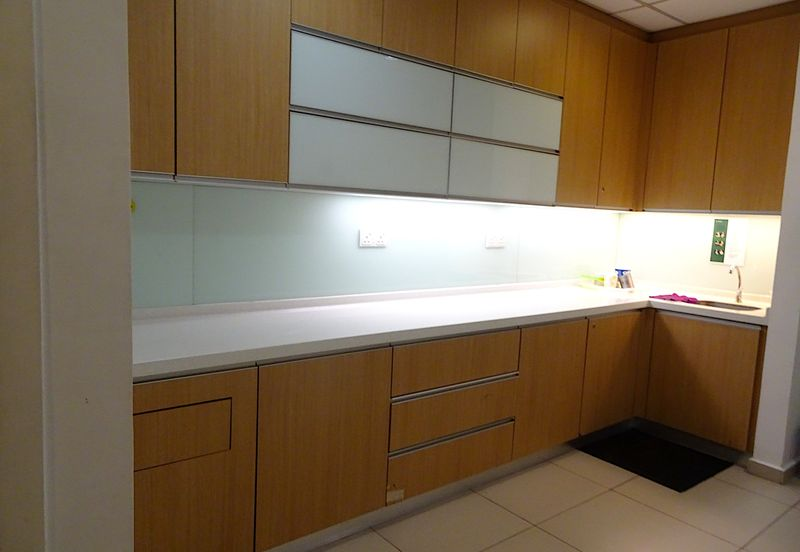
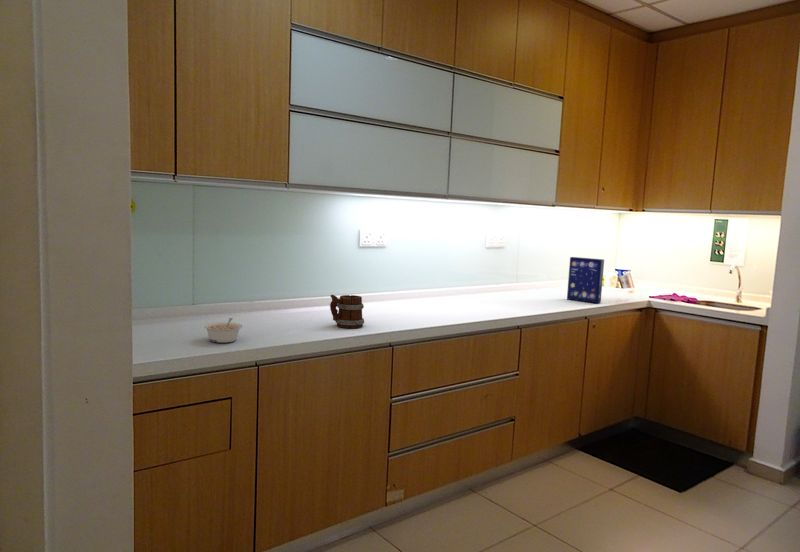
+ cereal box (585, 279)
+ legume (222, 331)
+ mug (347, 310)
